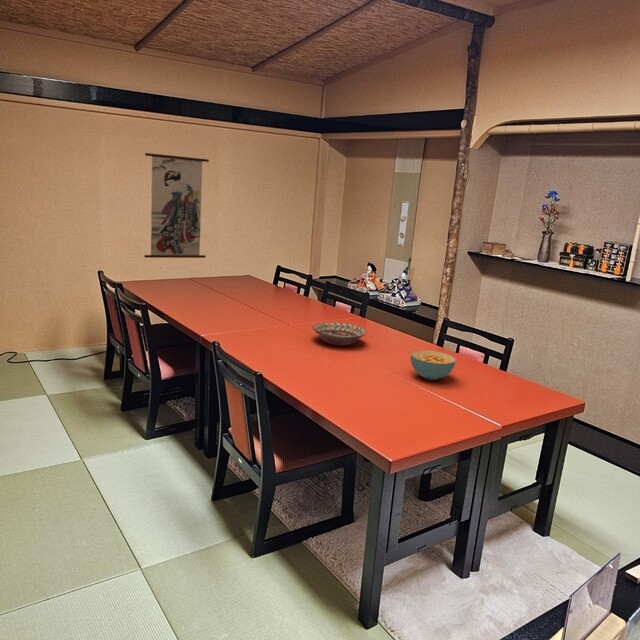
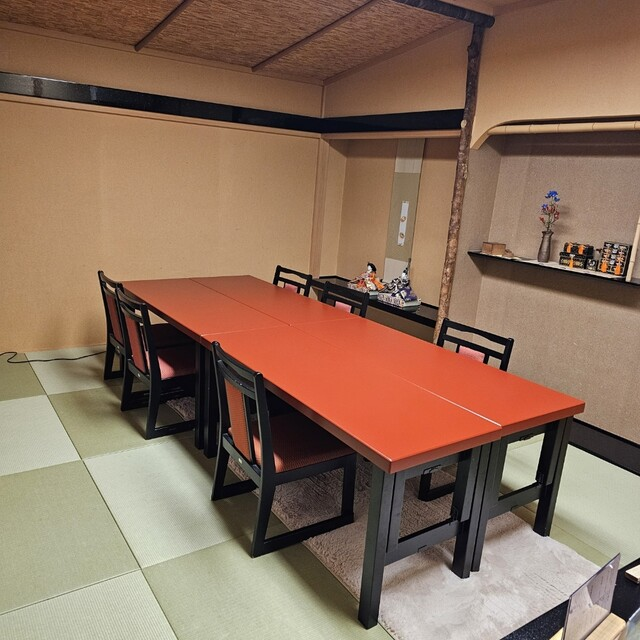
- wall scroll (177, 200)
- cereal bowl (431, 367)
- decorative bowl (339, 335)
